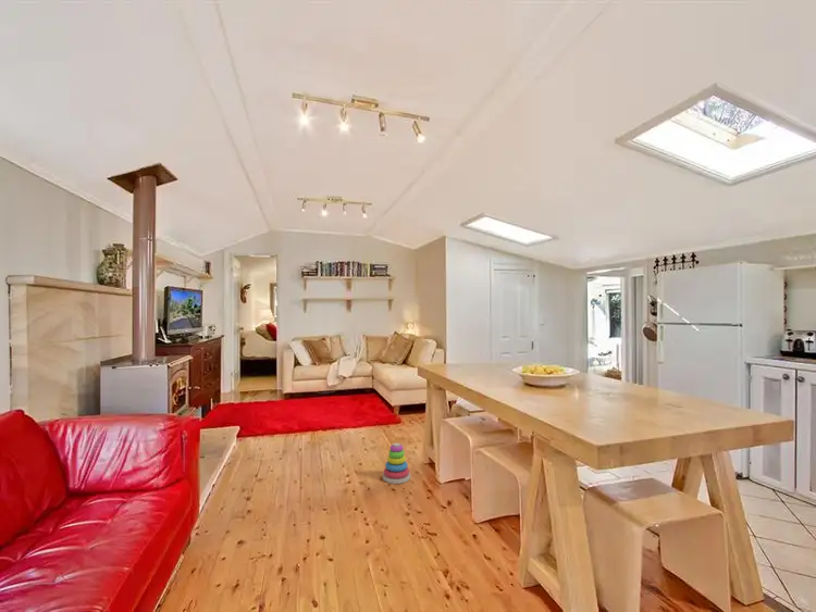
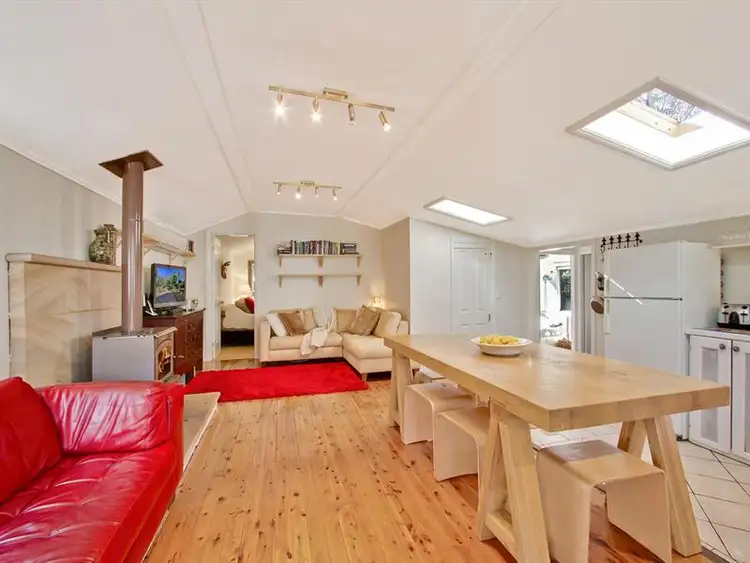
- stacking toy (396, 460)
